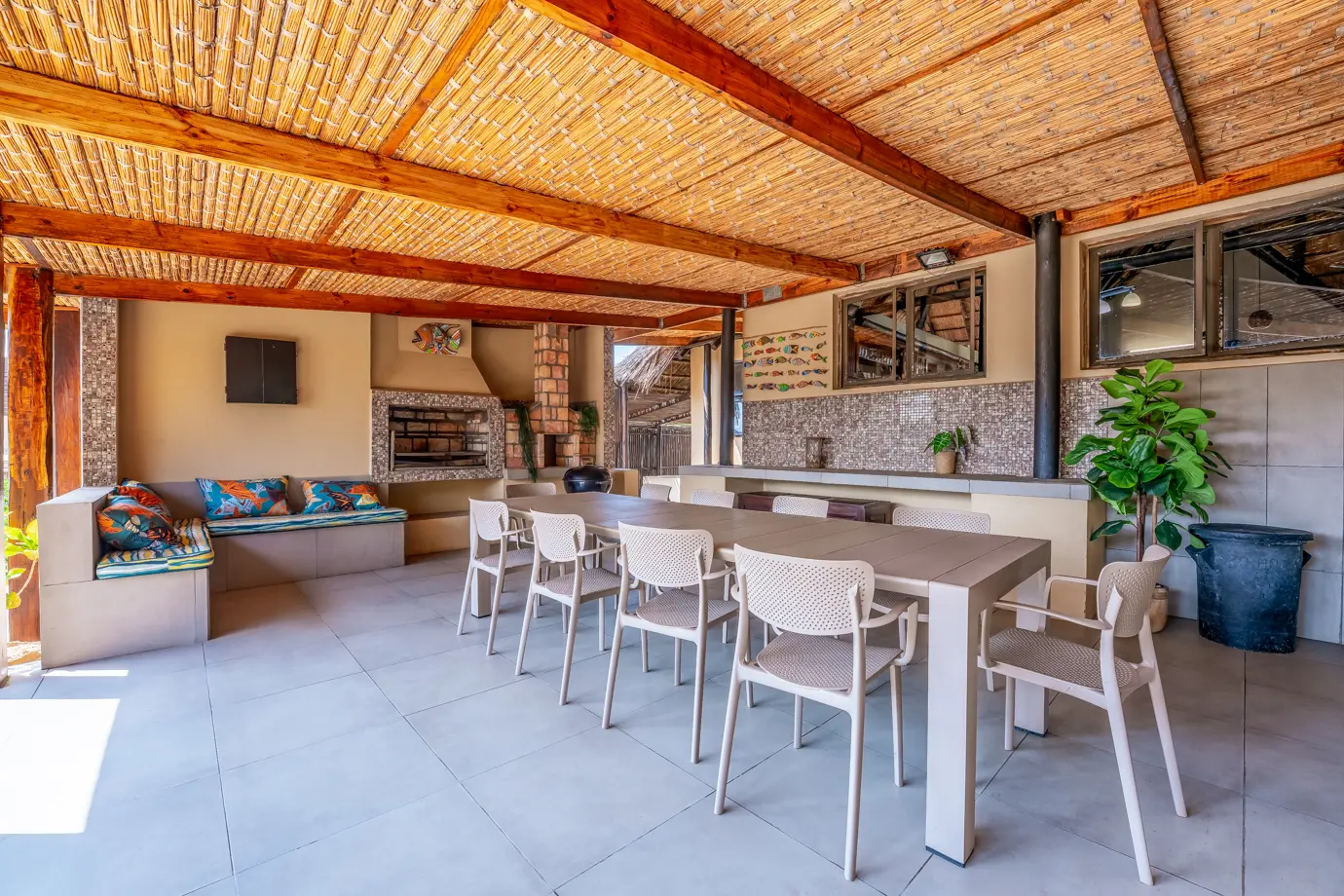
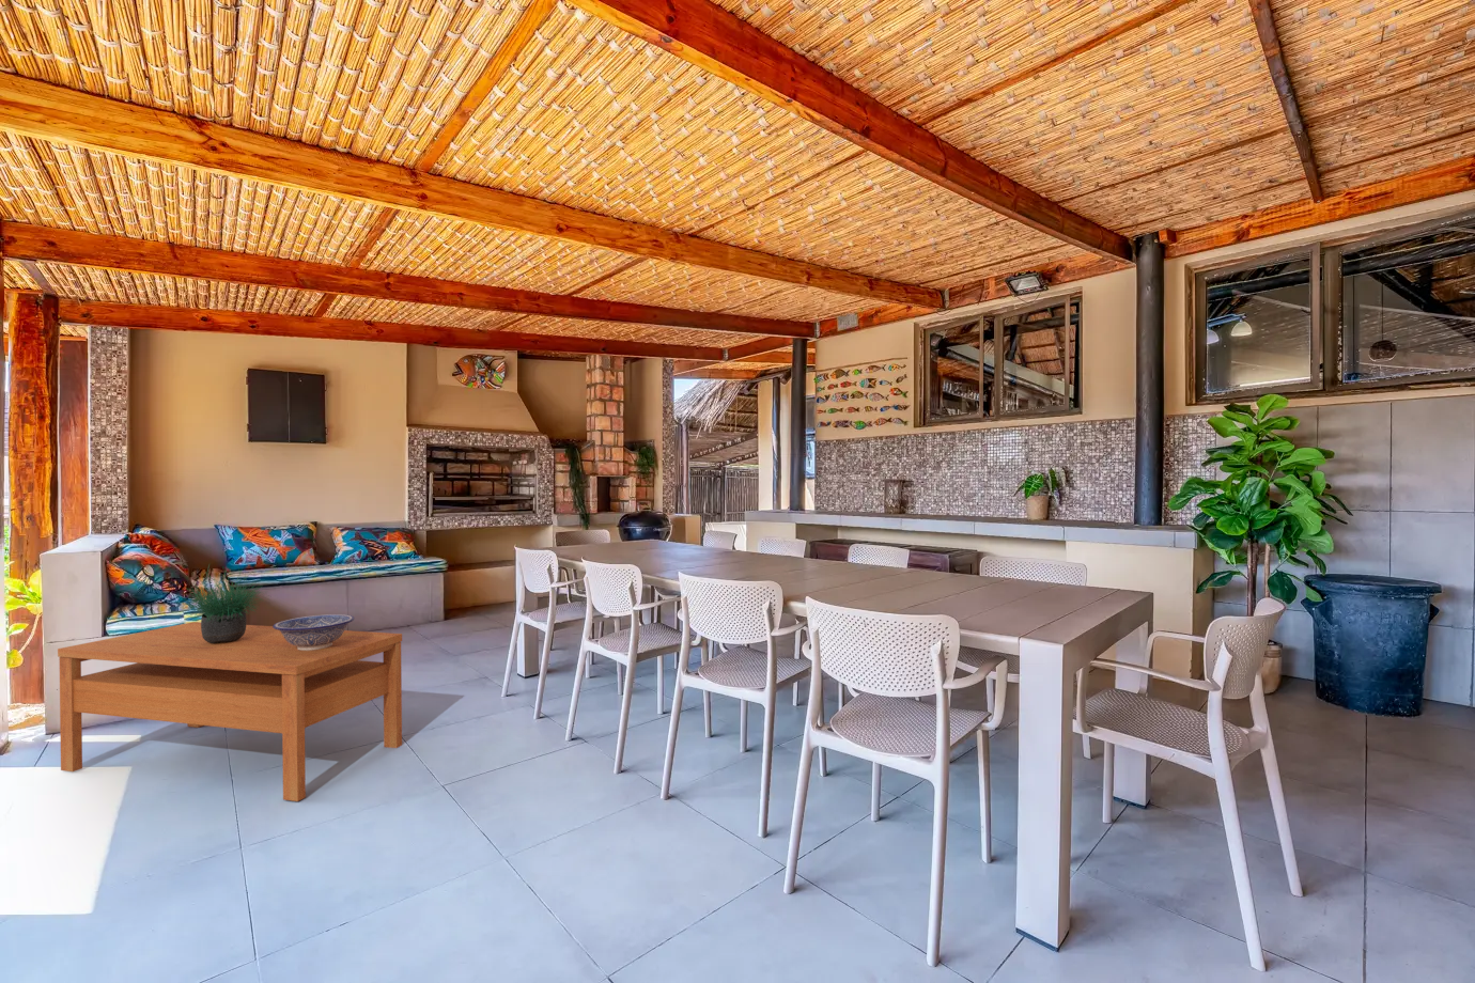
+ potted plant (224, 599)
+ coffee table (237, 699)
+ decorative bowl (314, 634)
